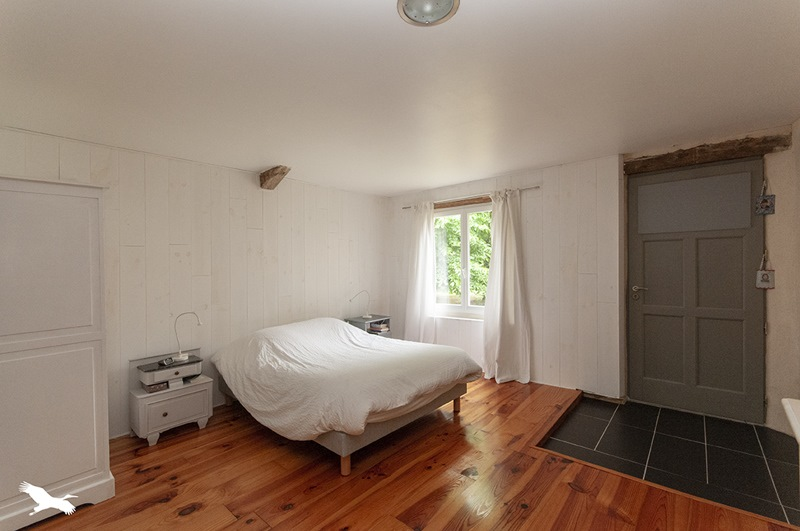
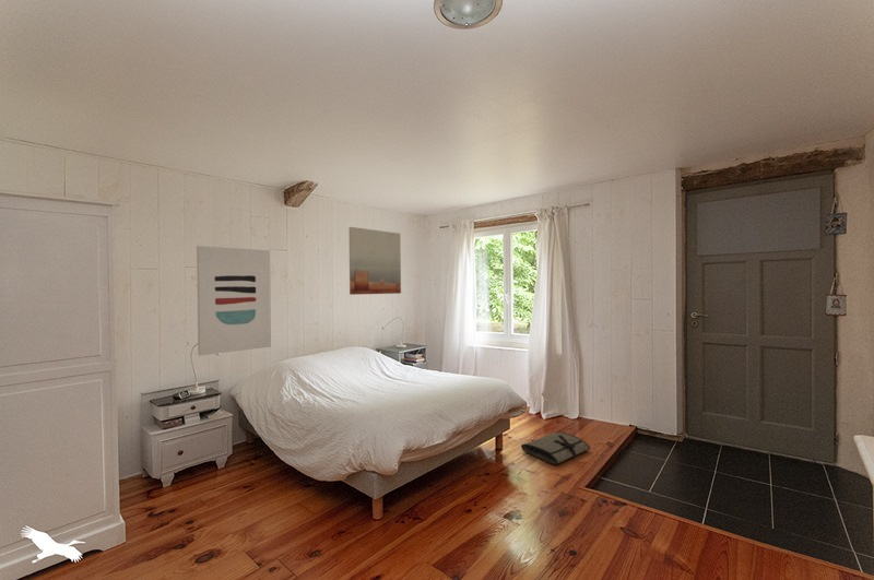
+ wall art (376, 262)
+ wall art (236, 299)
+ tool roll (555, 442)
